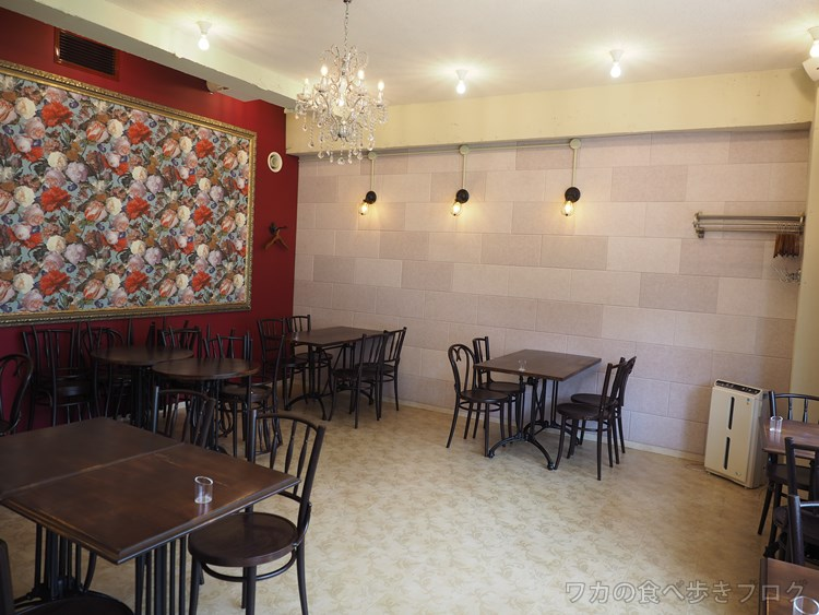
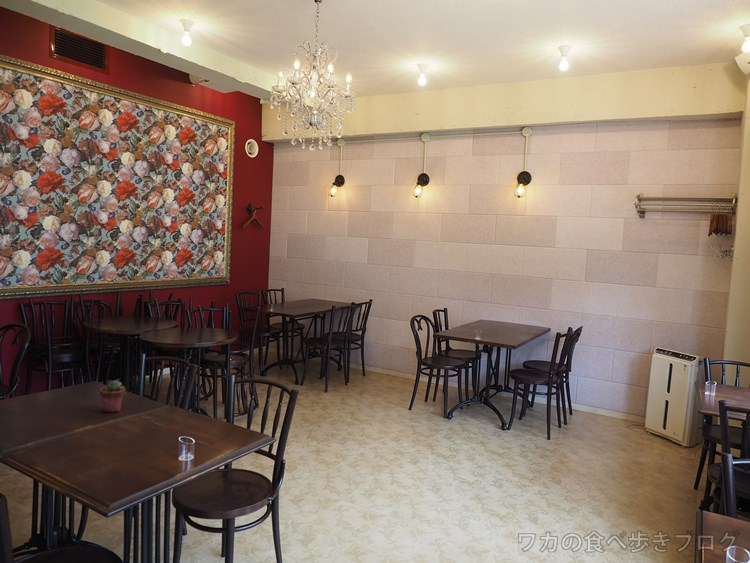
+ potted succulent (112, 395)
